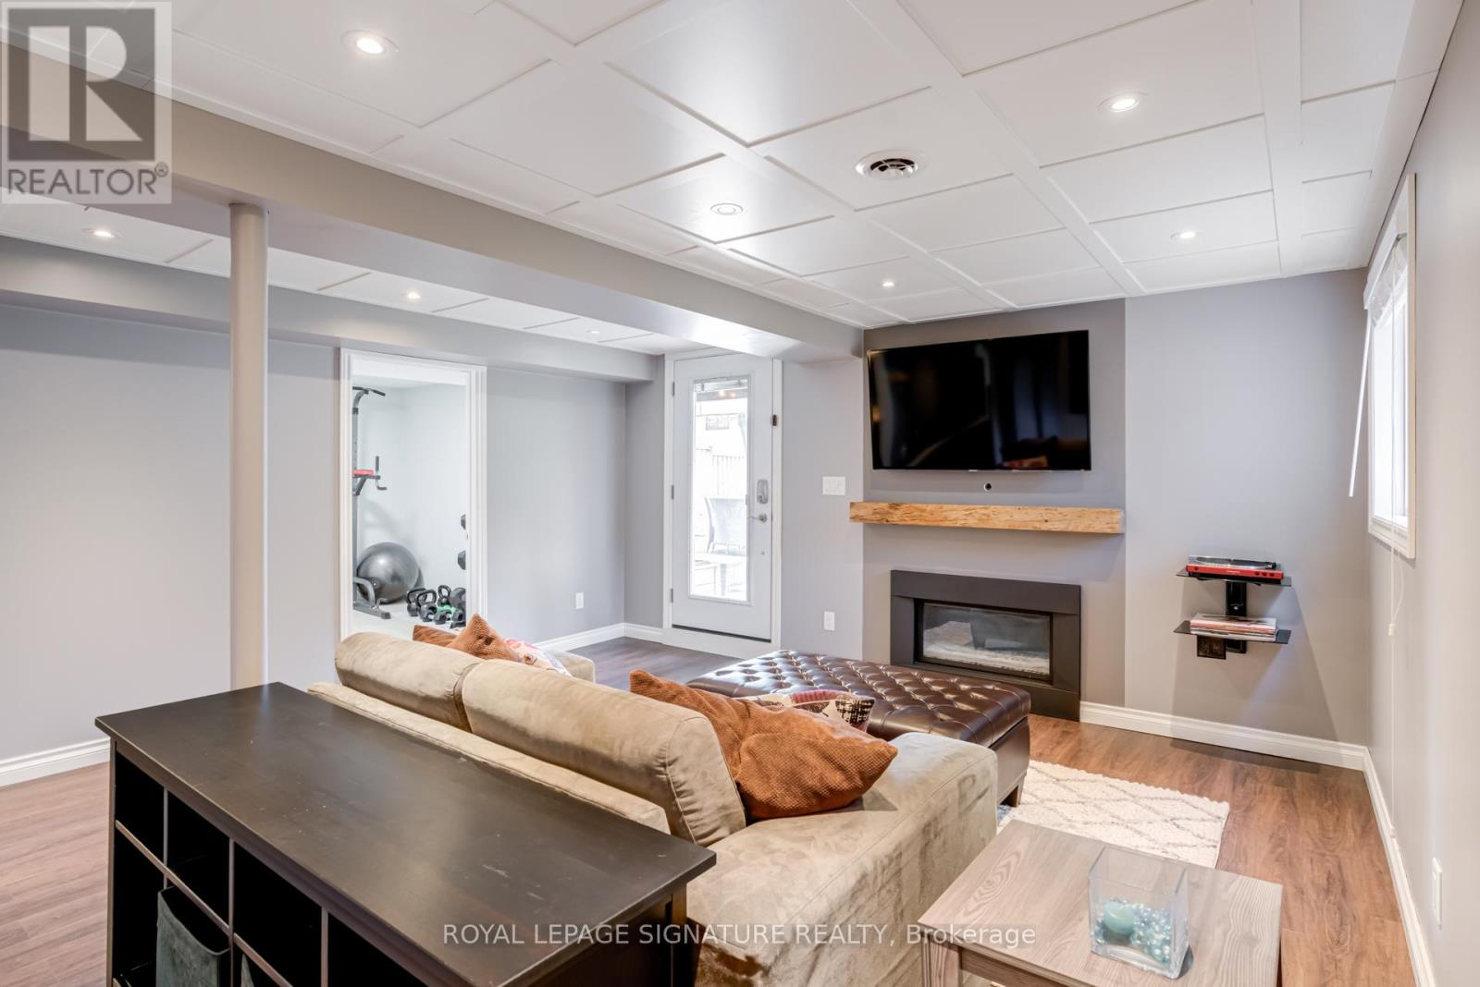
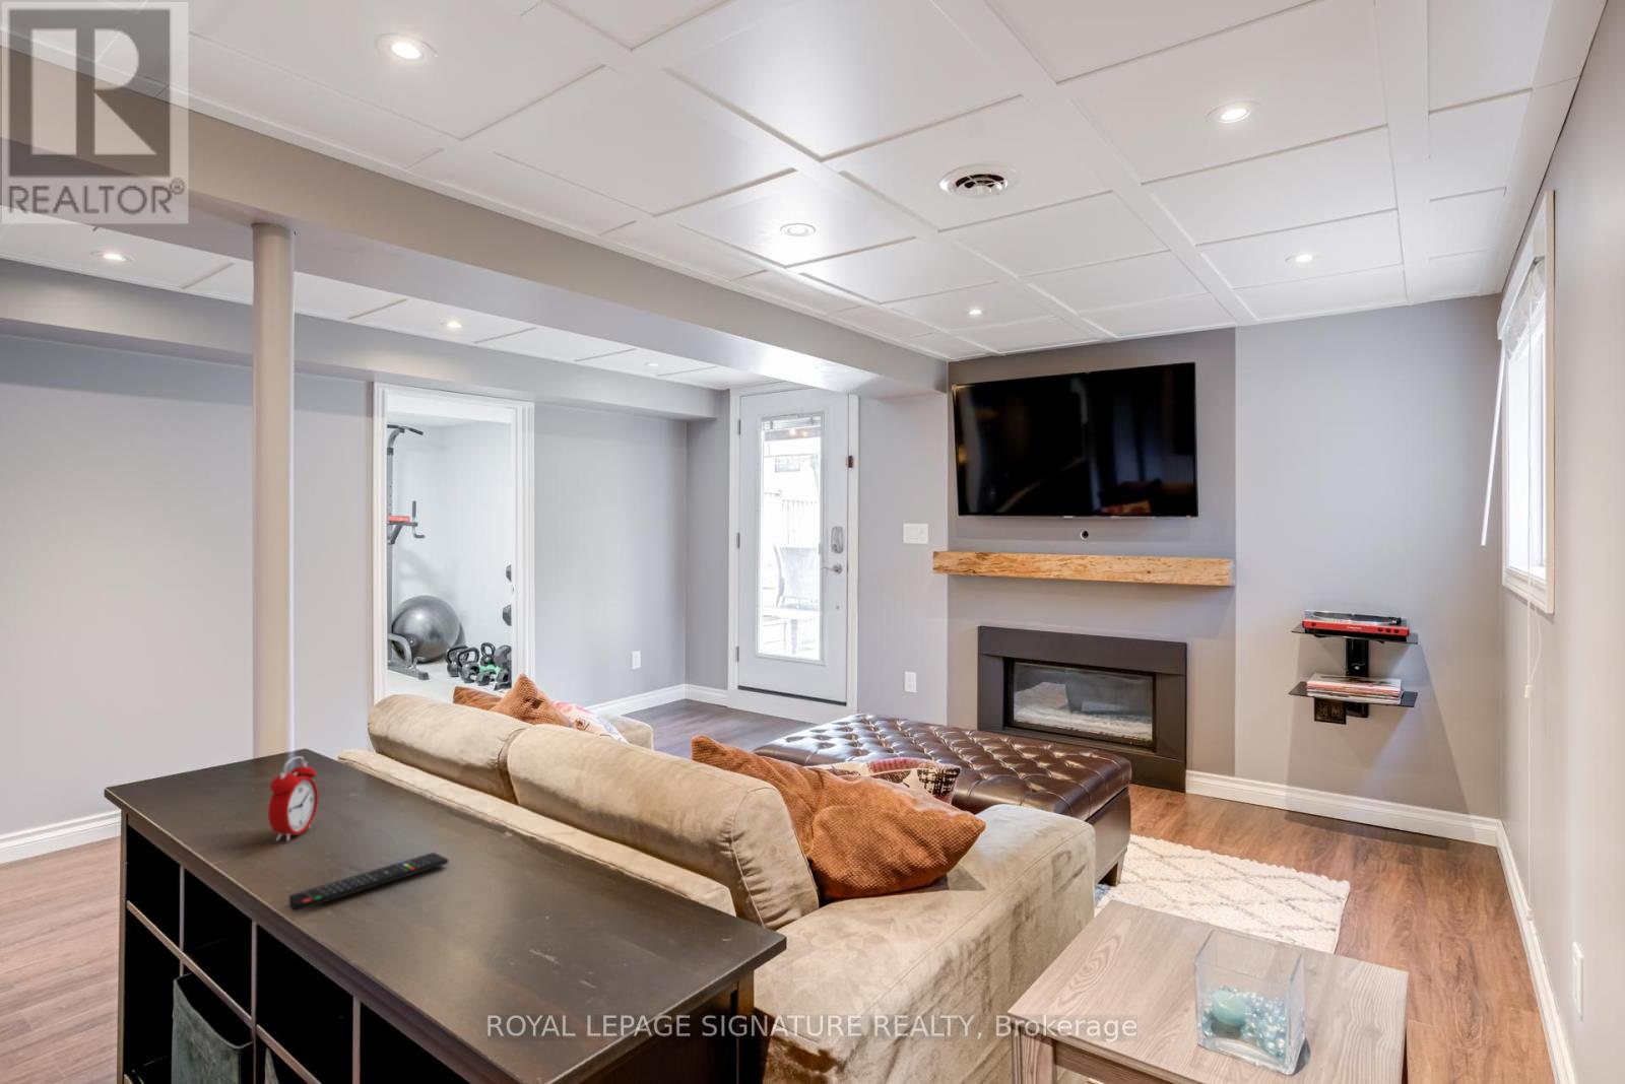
+ alarm clock (294, 796)
+ remote control (370, 880)
